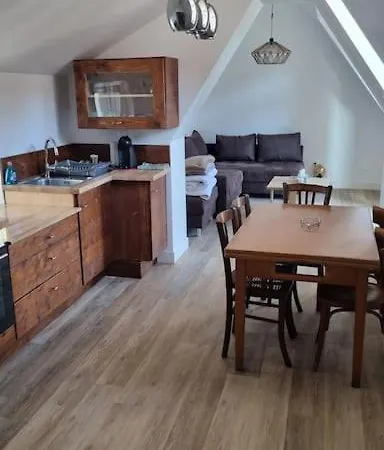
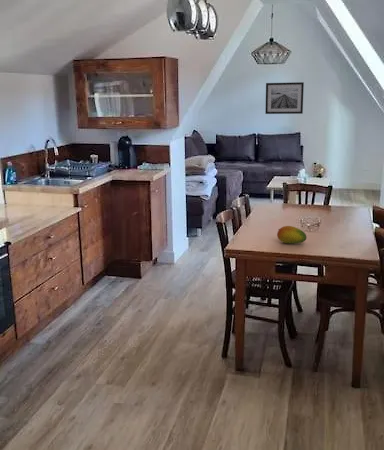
+ wall art (284, 98)
+ fruit (291, 234)
